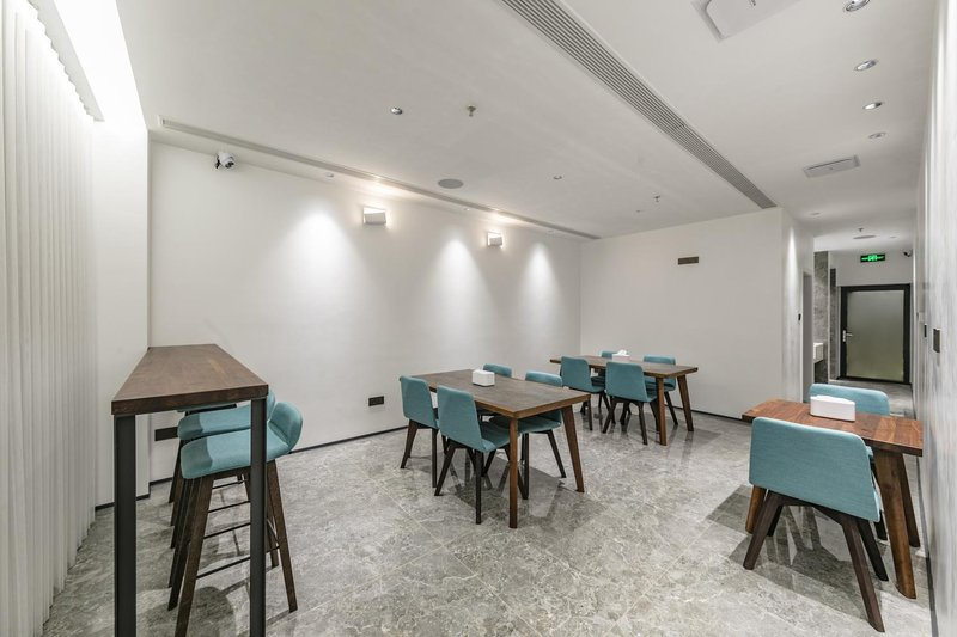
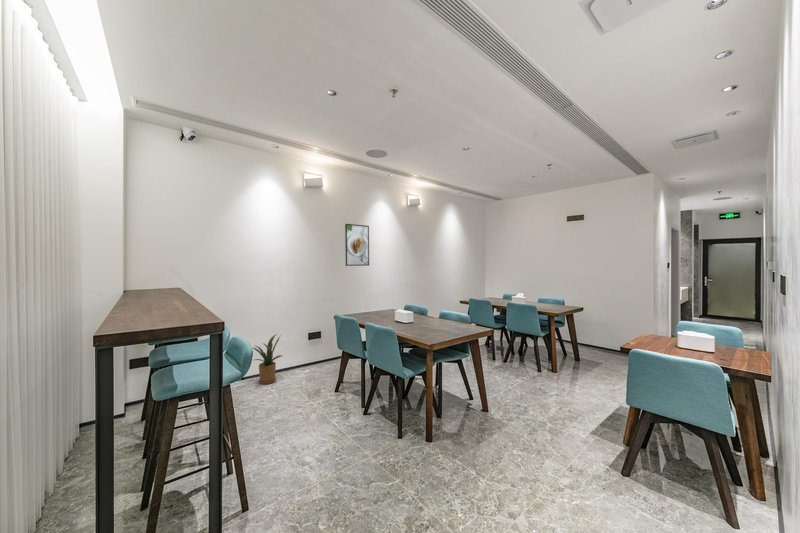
+ house plant (265, 358)
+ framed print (357, 245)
